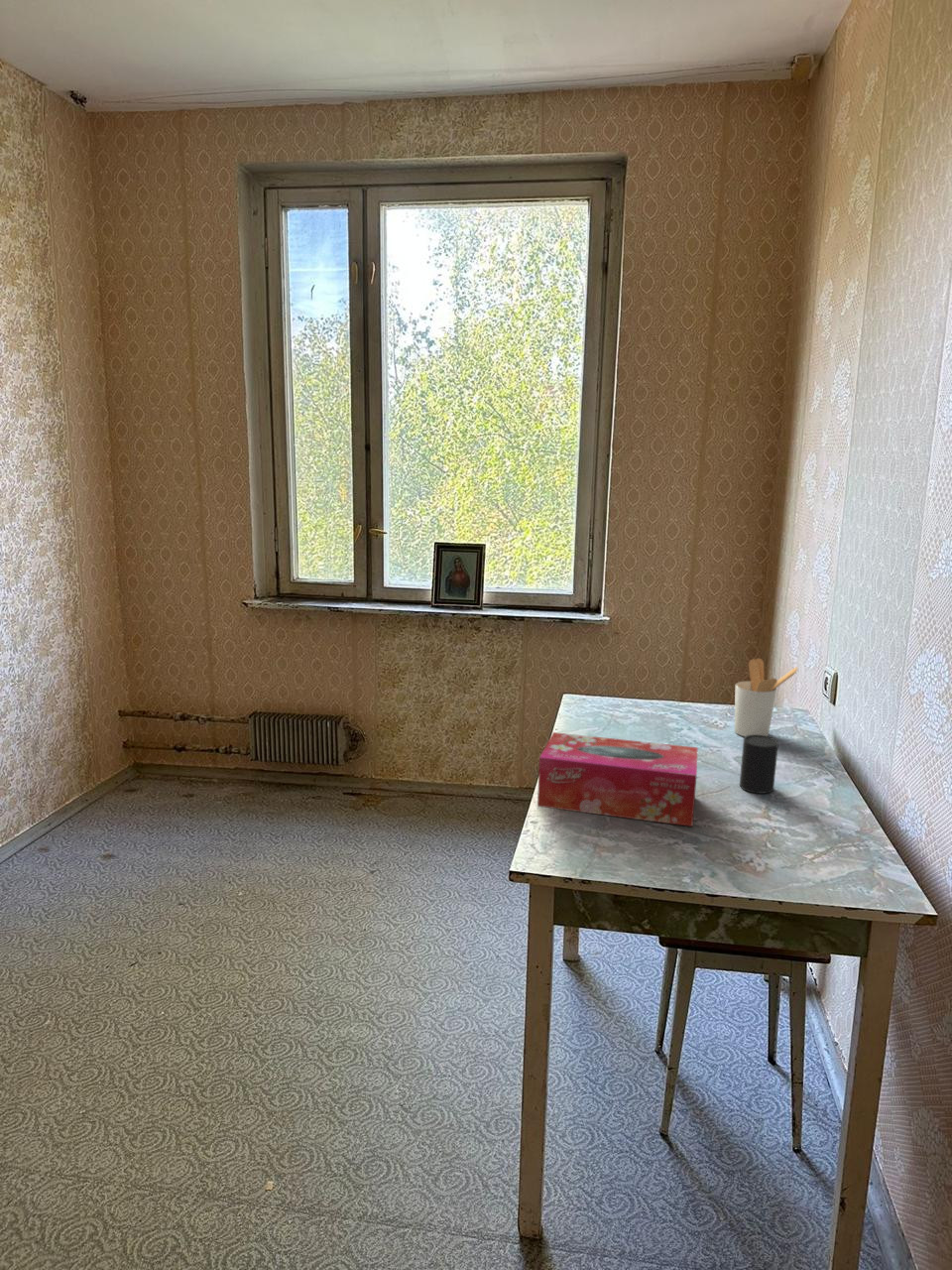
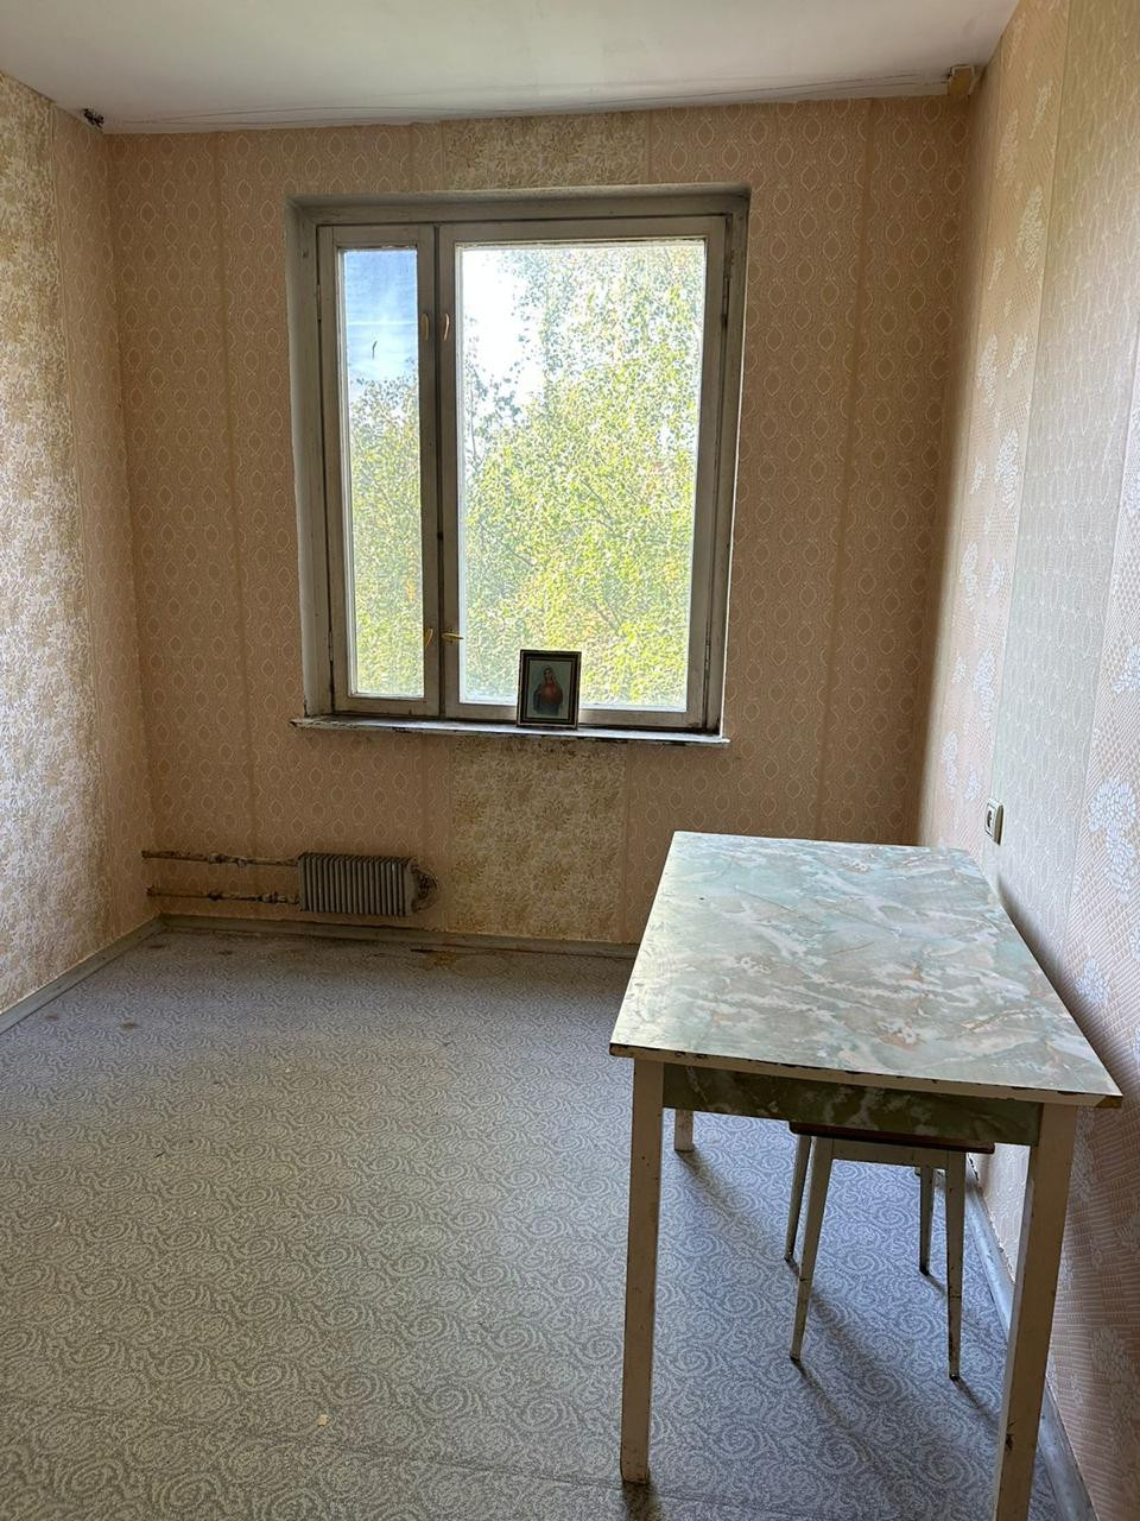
- cup (759, 763)
- tissue box (618, 776)
- utensil holder (766, 698)
